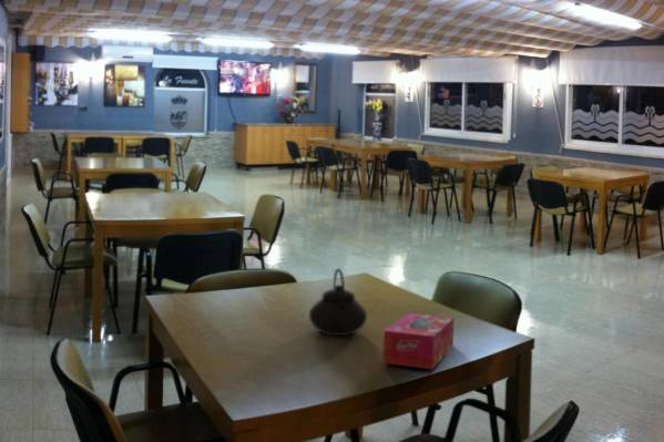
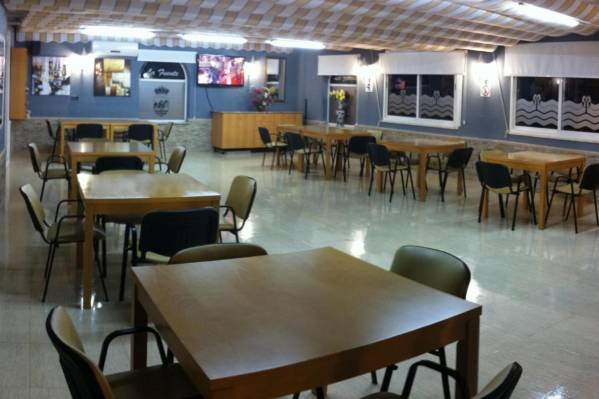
- teapot (337, 298)
- tissue box (420, 339)
